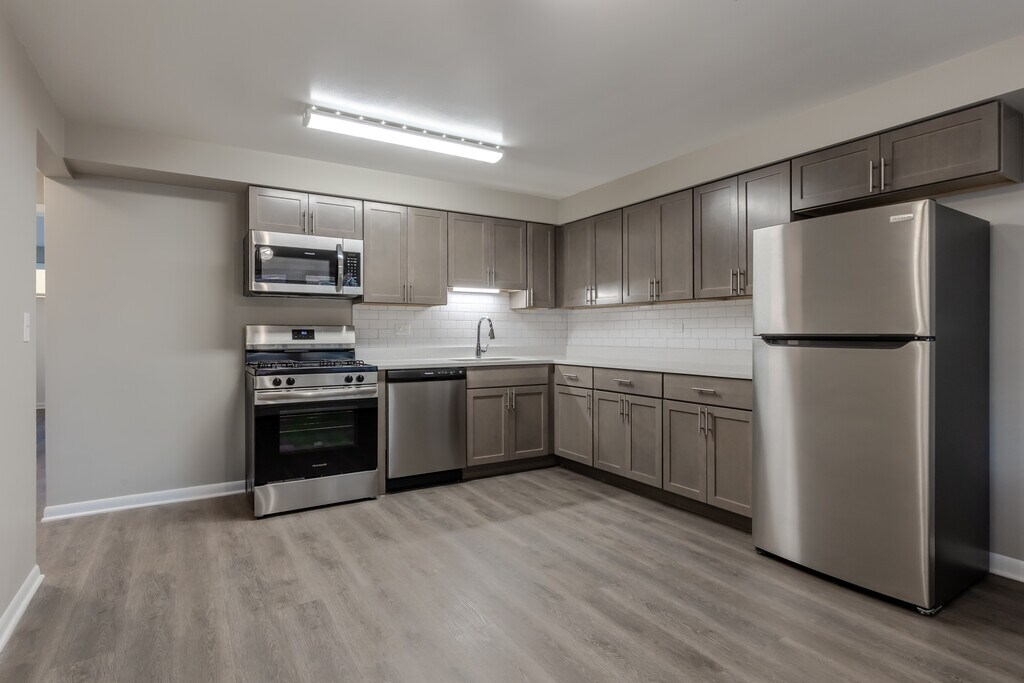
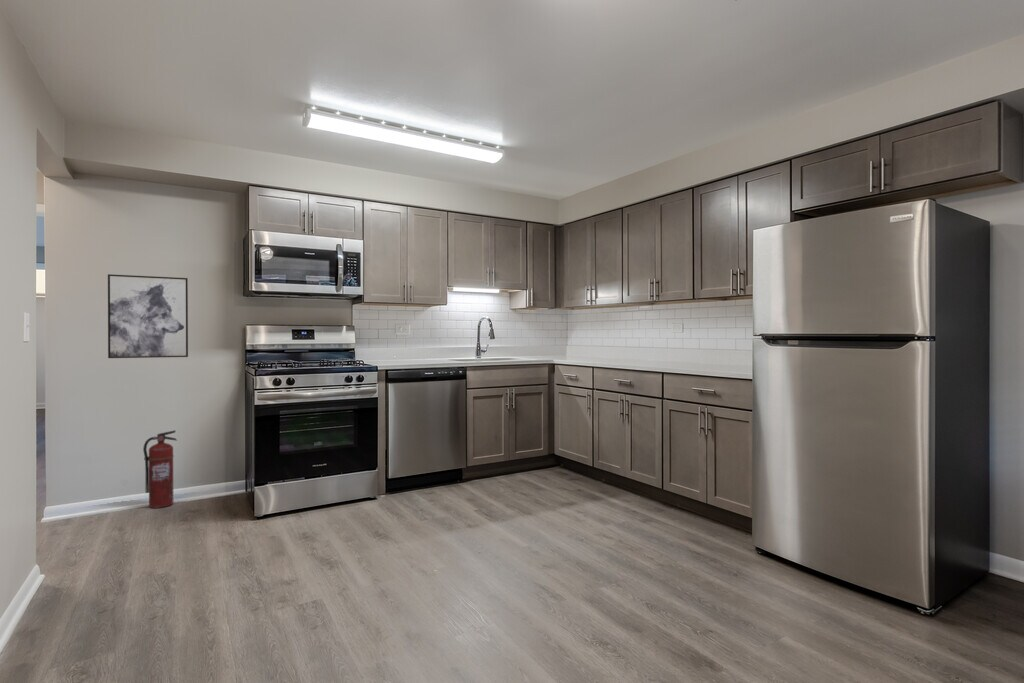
+ fire extinguisher (160, 468)
+ wall art (149, 316)
